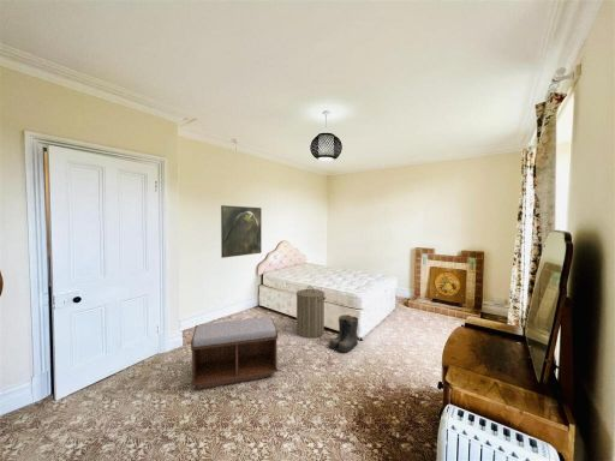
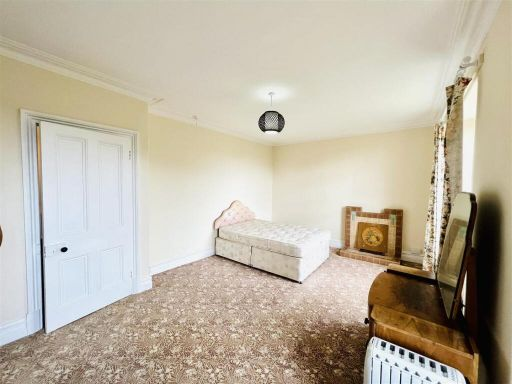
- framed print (243, 230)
- laundry hamper (310, 309)
- boots (344, 331)
- bench (235, 349)
